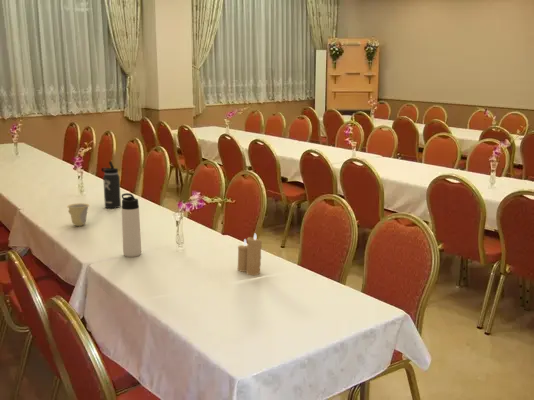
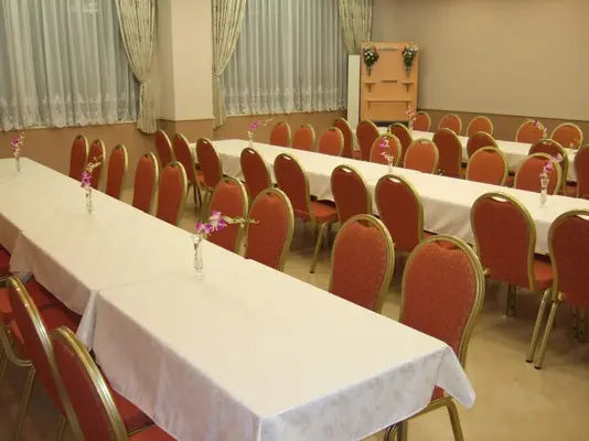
- thermos bottle (130, 225)
- cup (78, 215)
- candle (249, 251)
- thermos bottle (110, 184)
